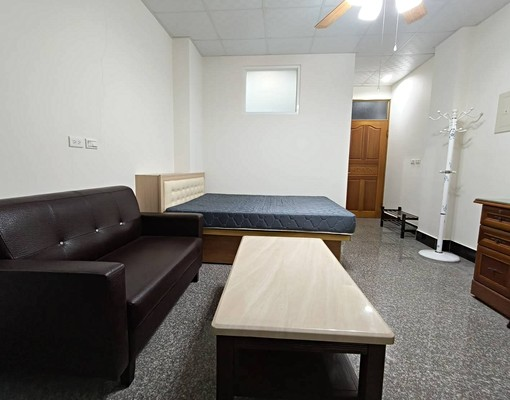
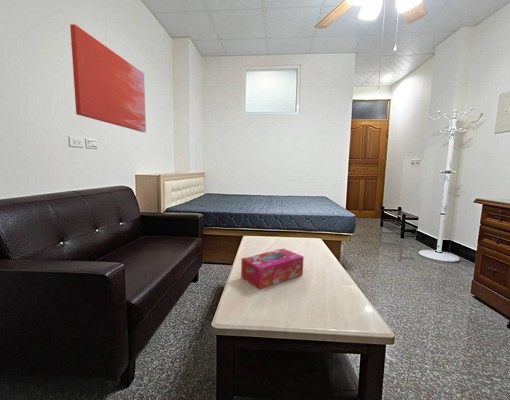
+ wall art (116, 90)
+ tissue box (272, 266)
